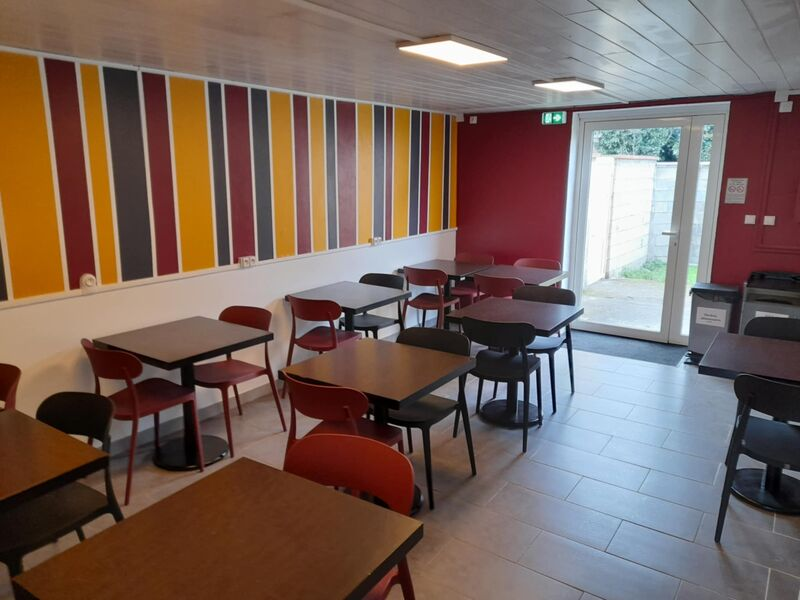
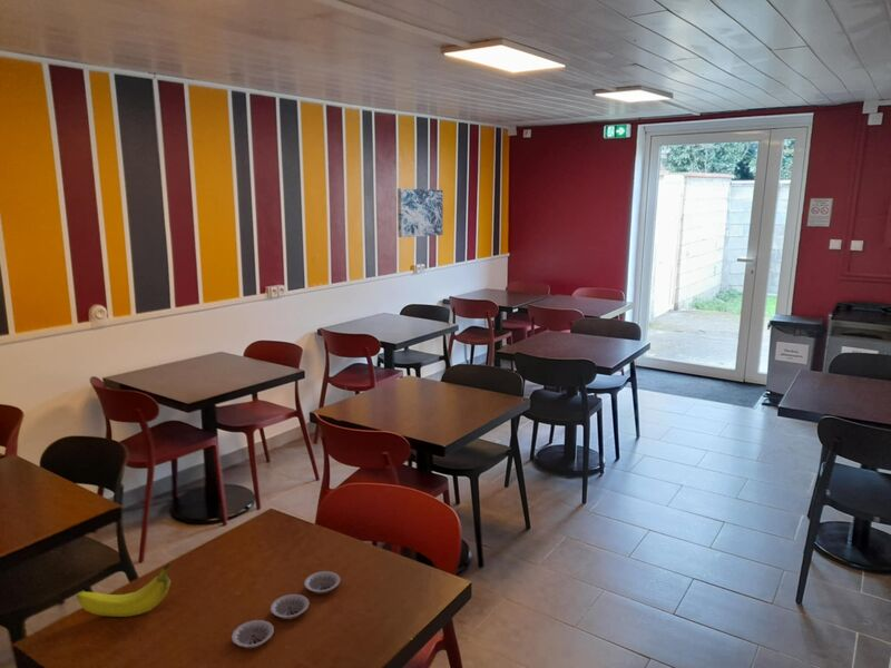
+ wall art (421, 213)
+ fruit (127, 593)
+ plate (290, 609)
